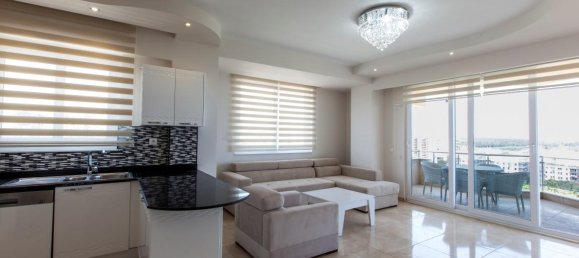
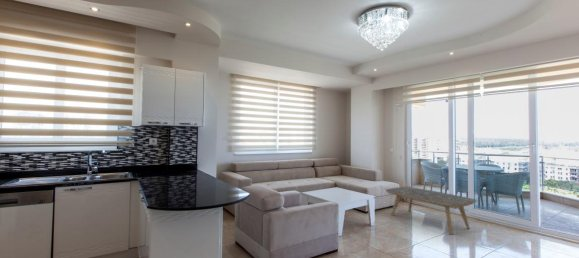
+ coffee table (430, 203)
